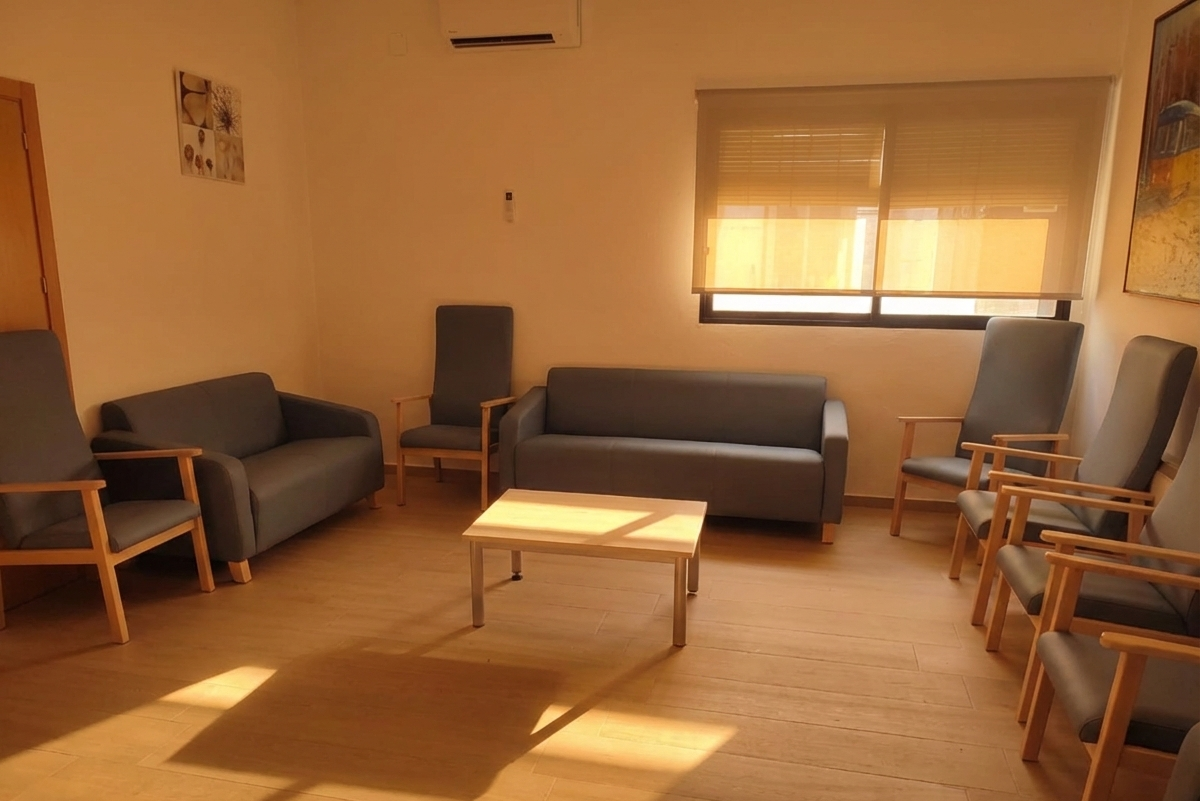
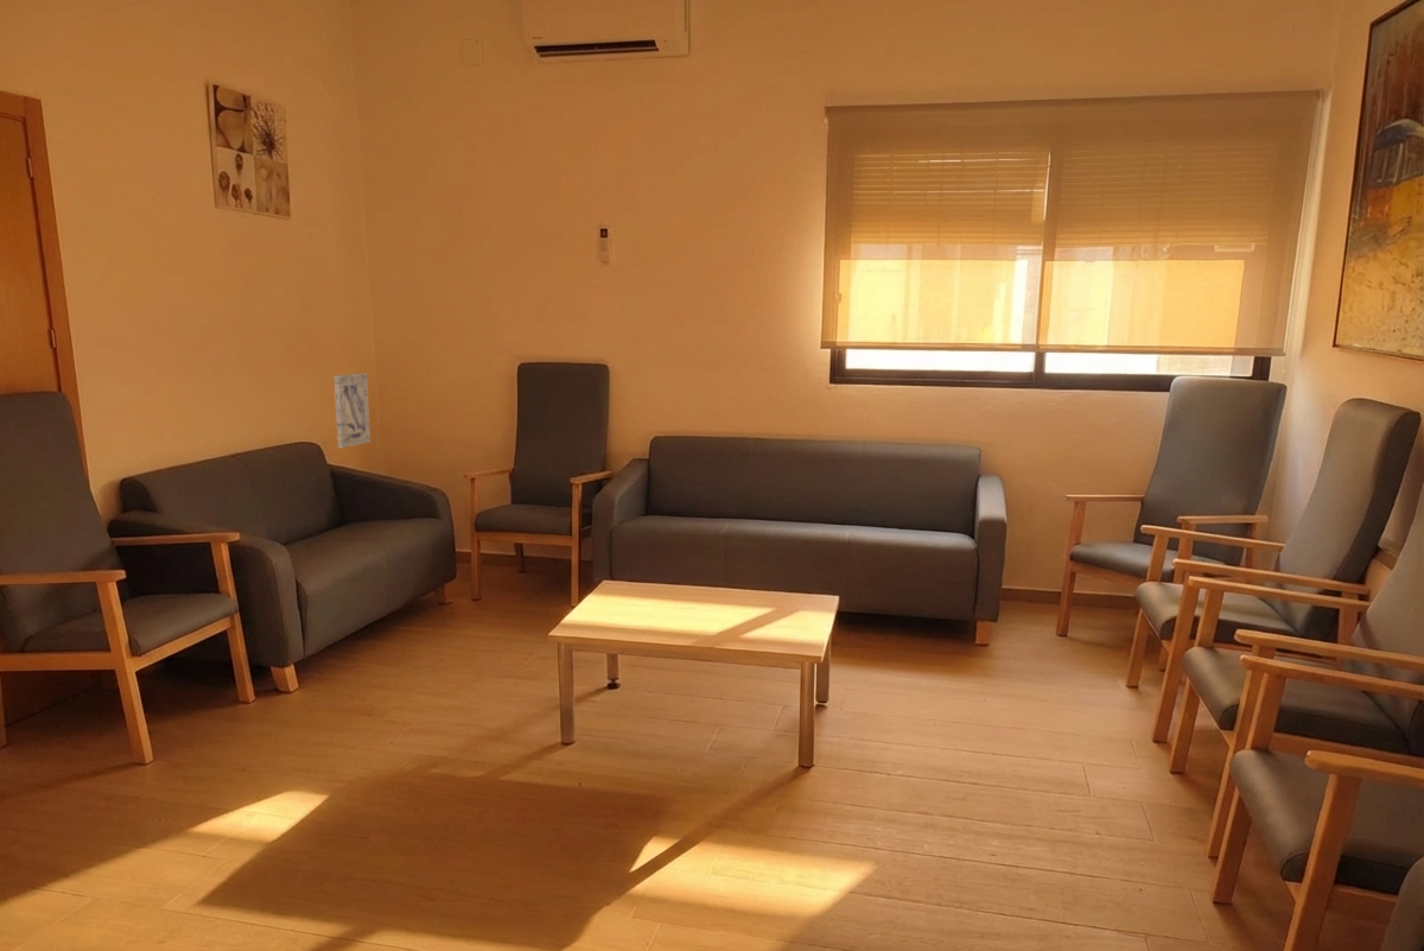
+ wall art (352, 410)
